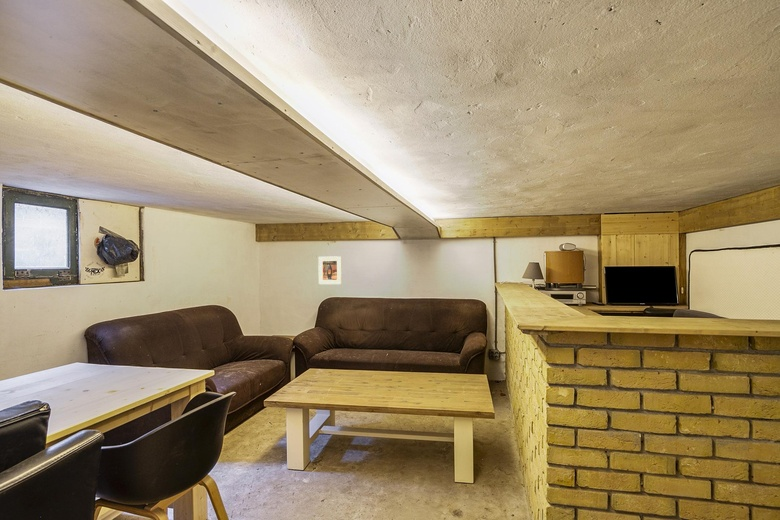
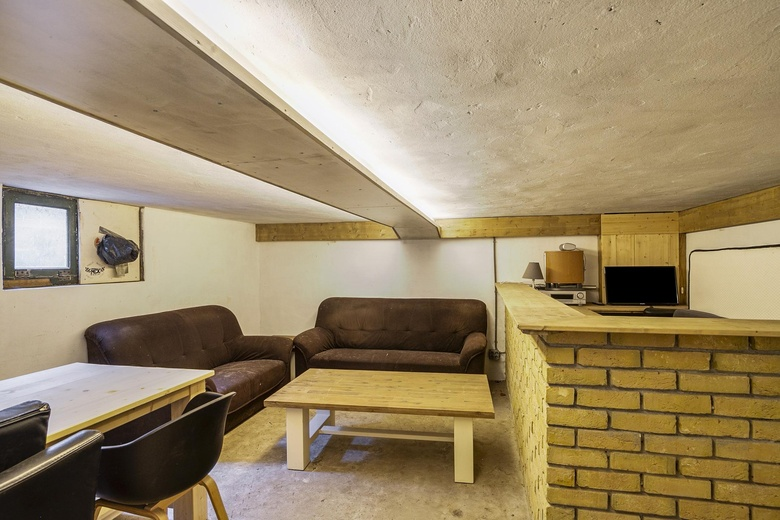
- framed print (329, 270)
